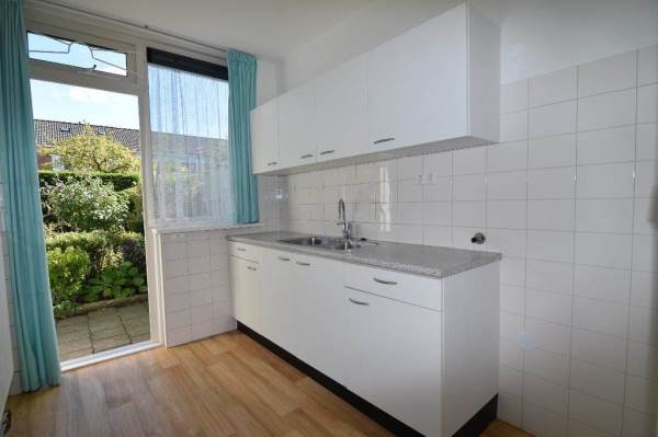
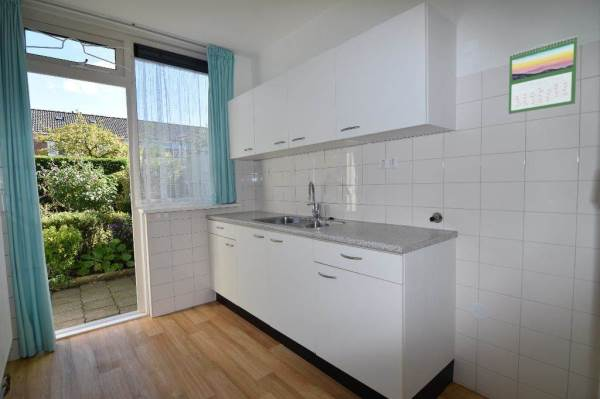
+ calendar (540, 77)
